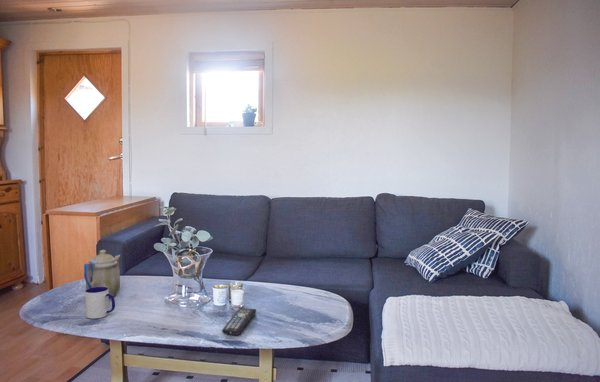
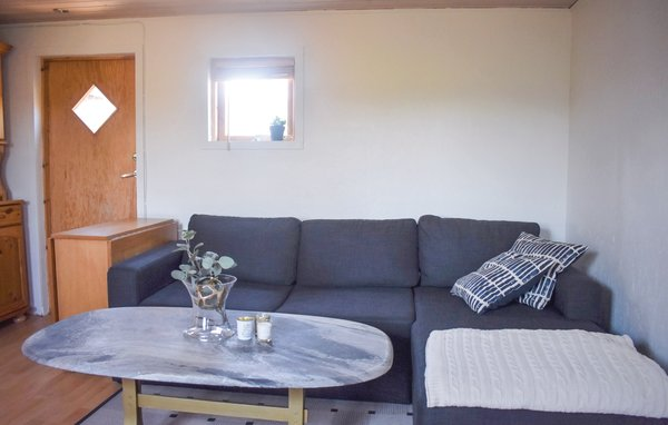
- mug (101, 302)
- remote control (240, 320)
- teapot (102, 272)
